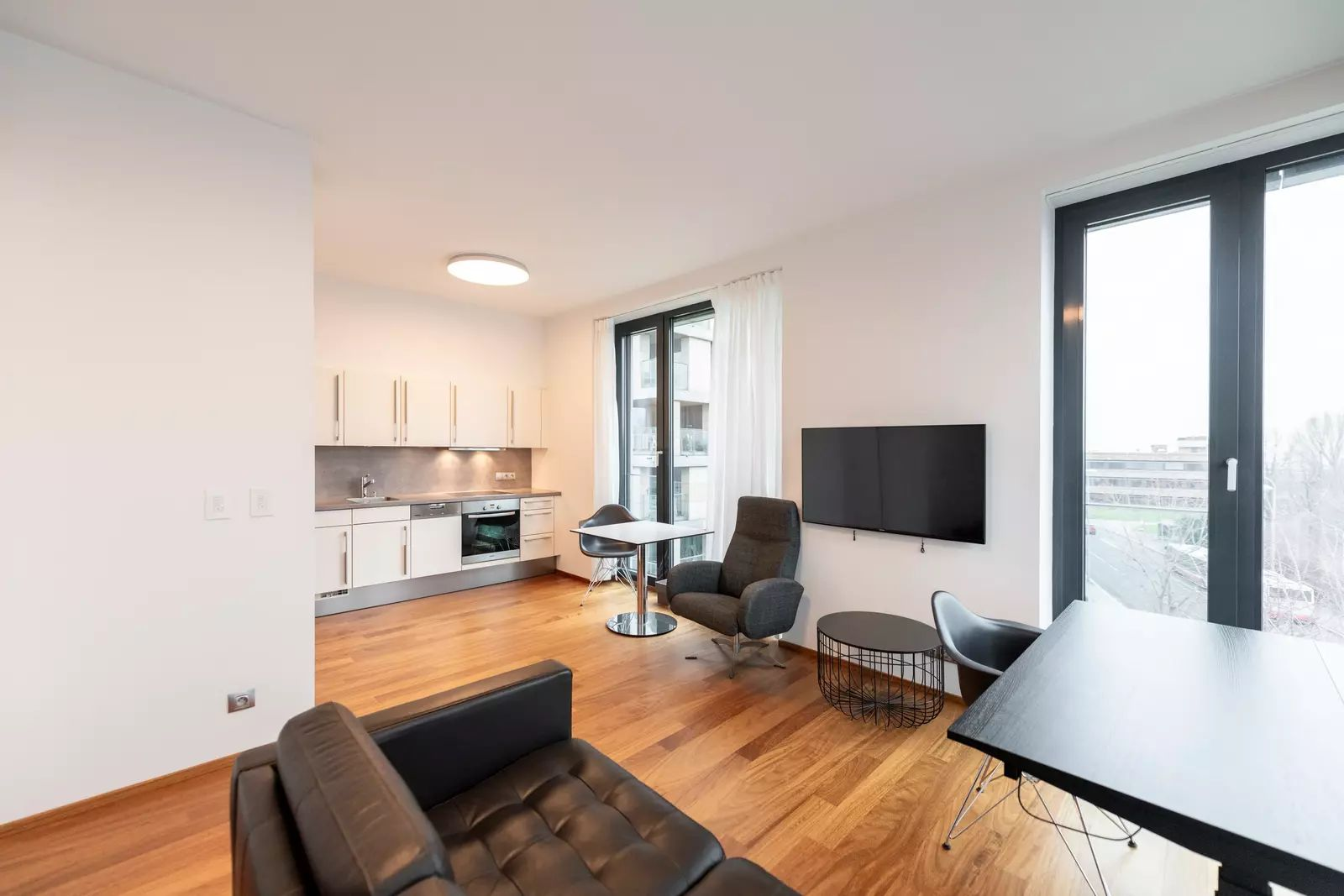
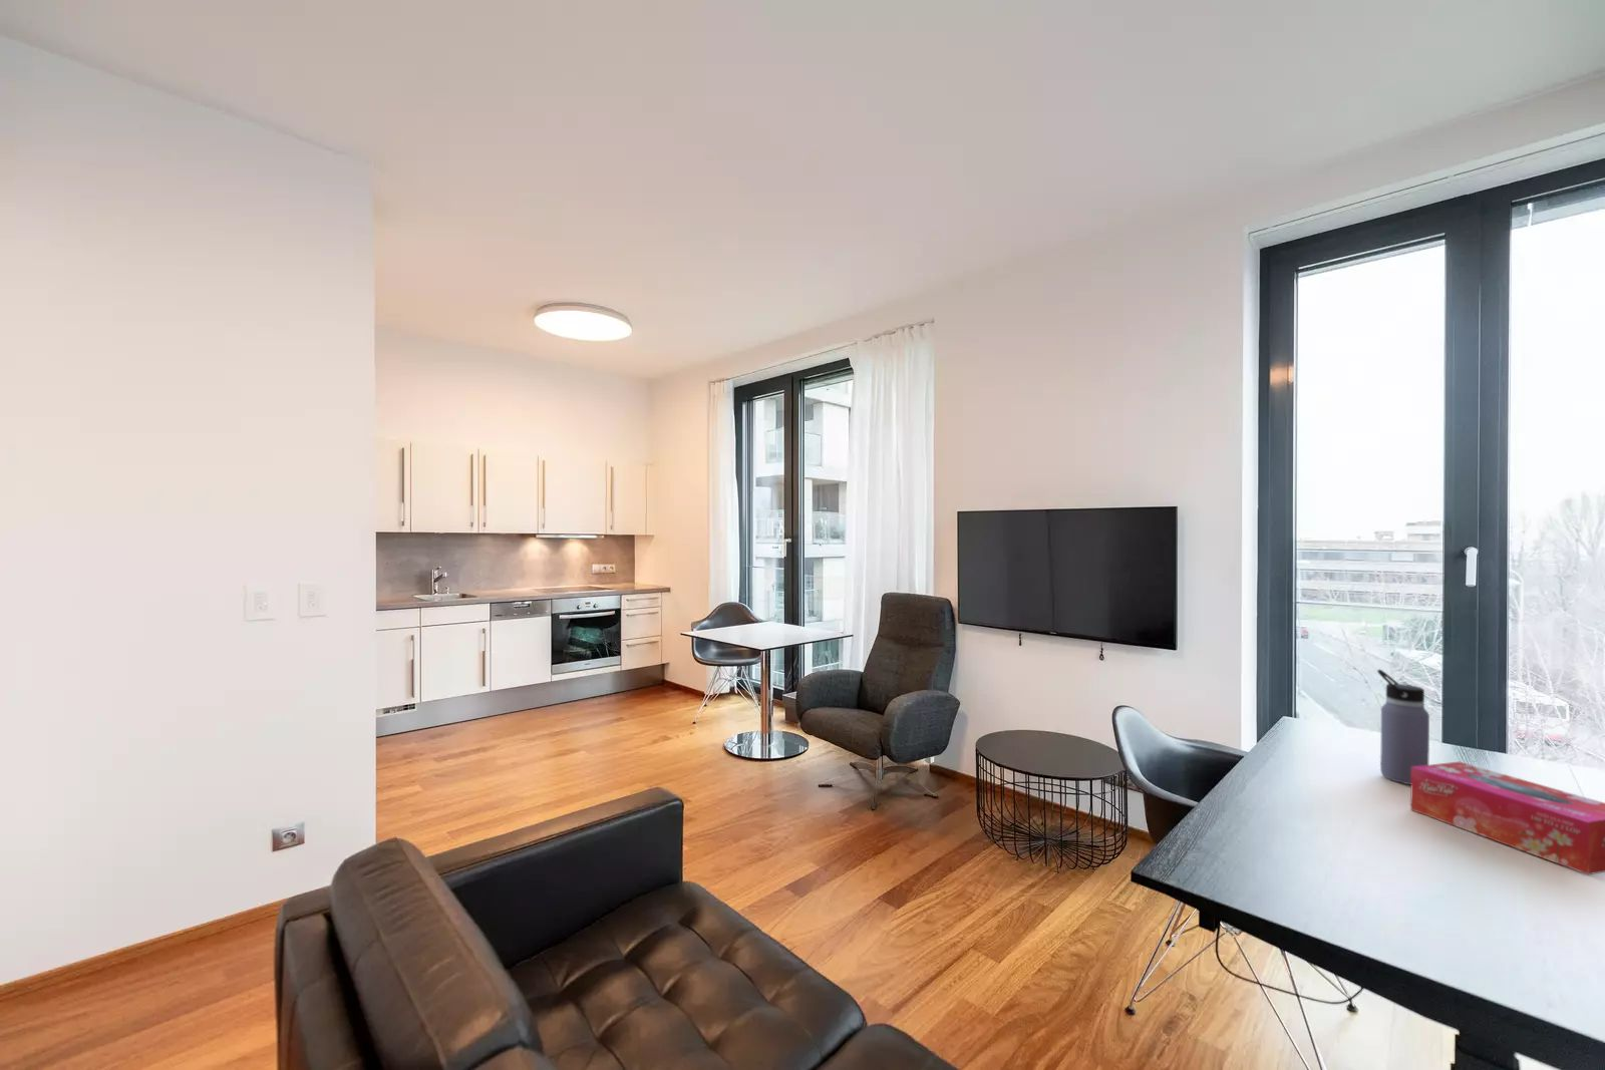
+ tissue box (1515, 811)
+ water bottle (1401, 725)
